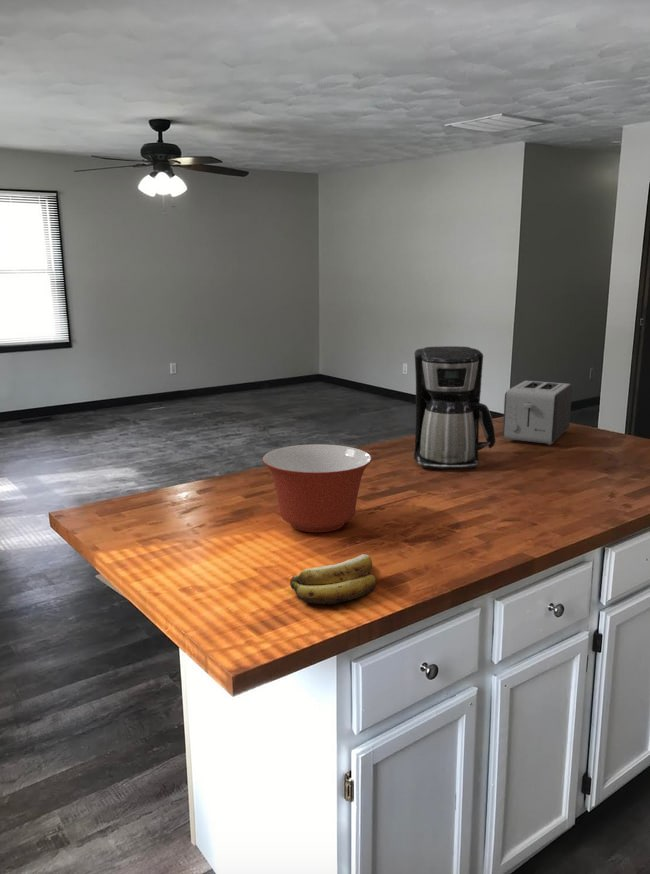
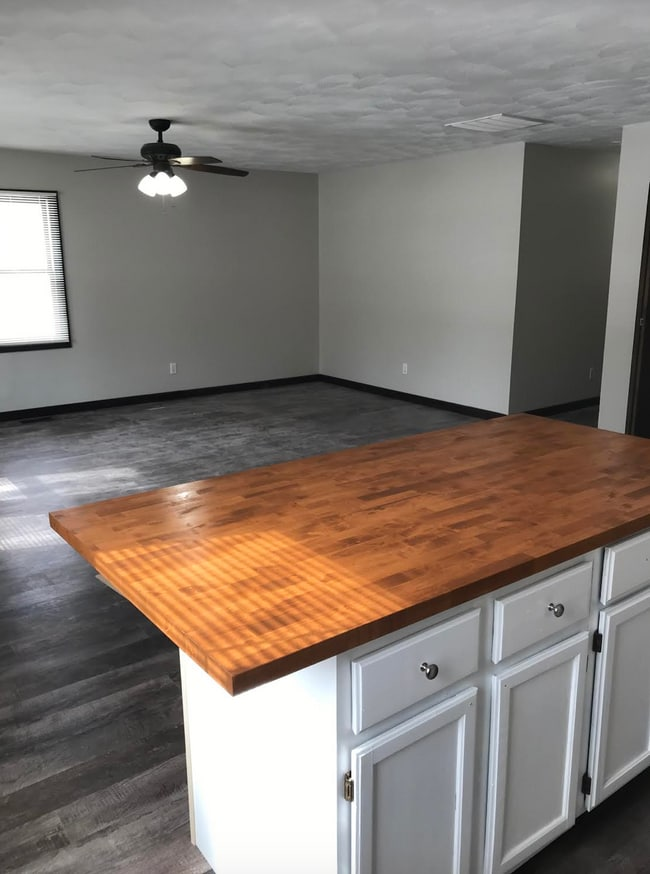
- mixing bowl (317, 490)
- coffee maker (455, 403)
- banana (333, 568)
- toaster (537, 412)
